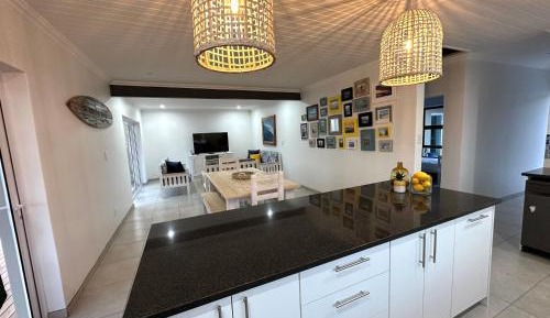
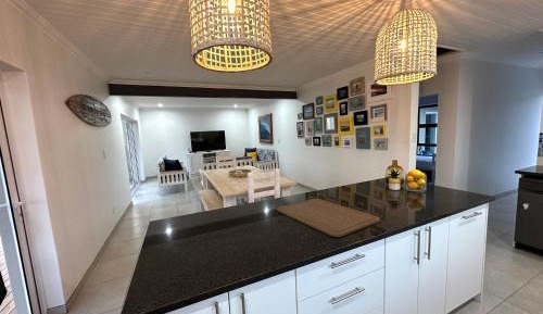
+ chopping board (324, 213)
